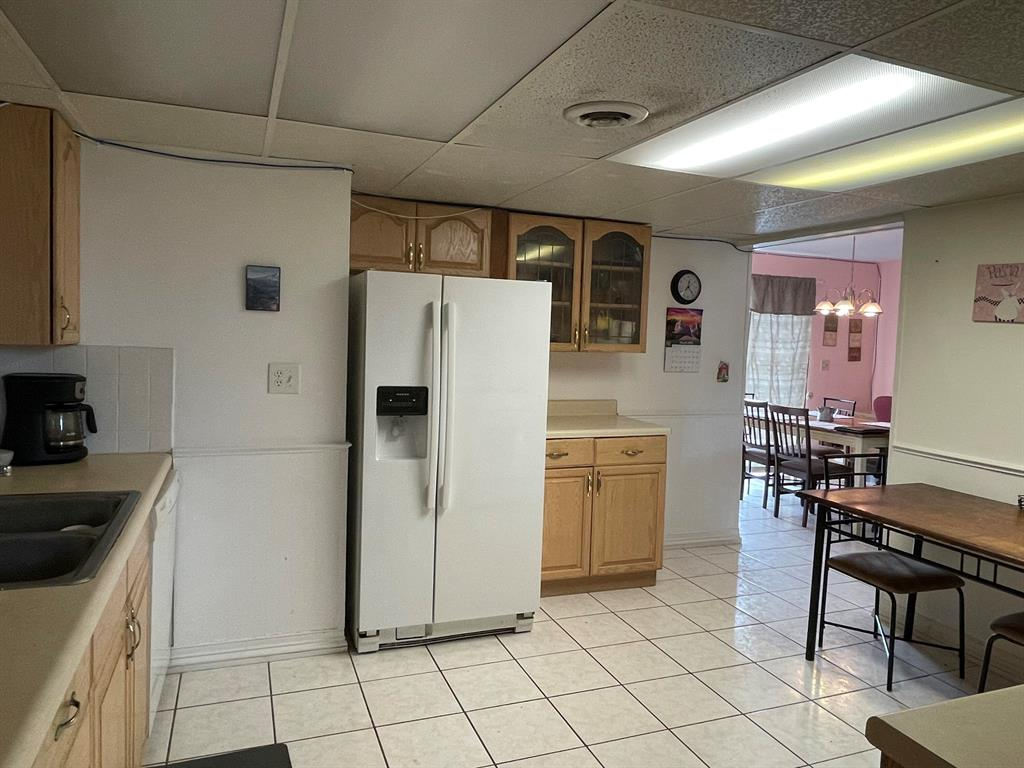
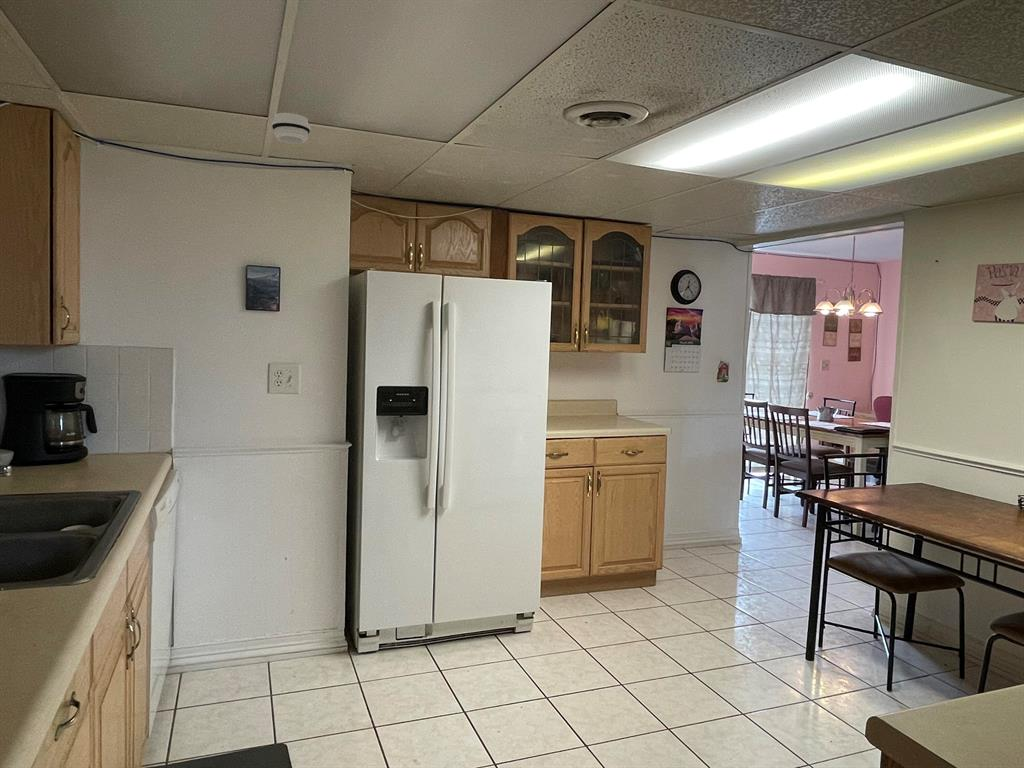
+ smoke detector (291, 128)
